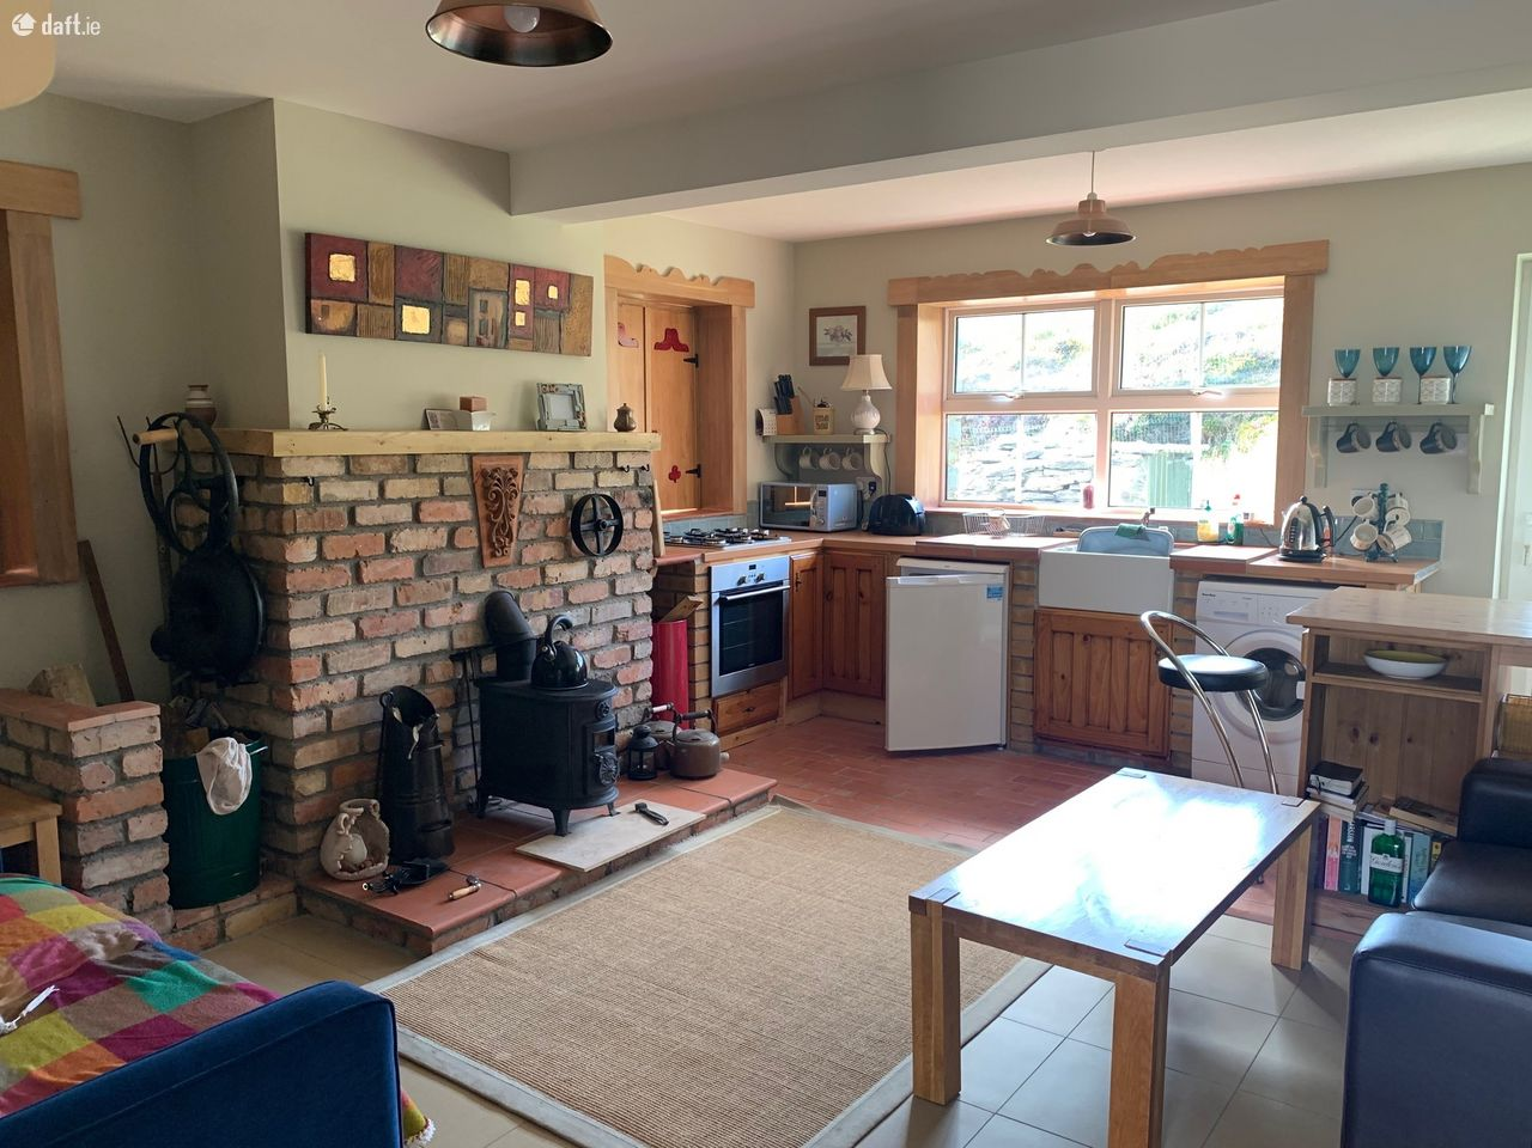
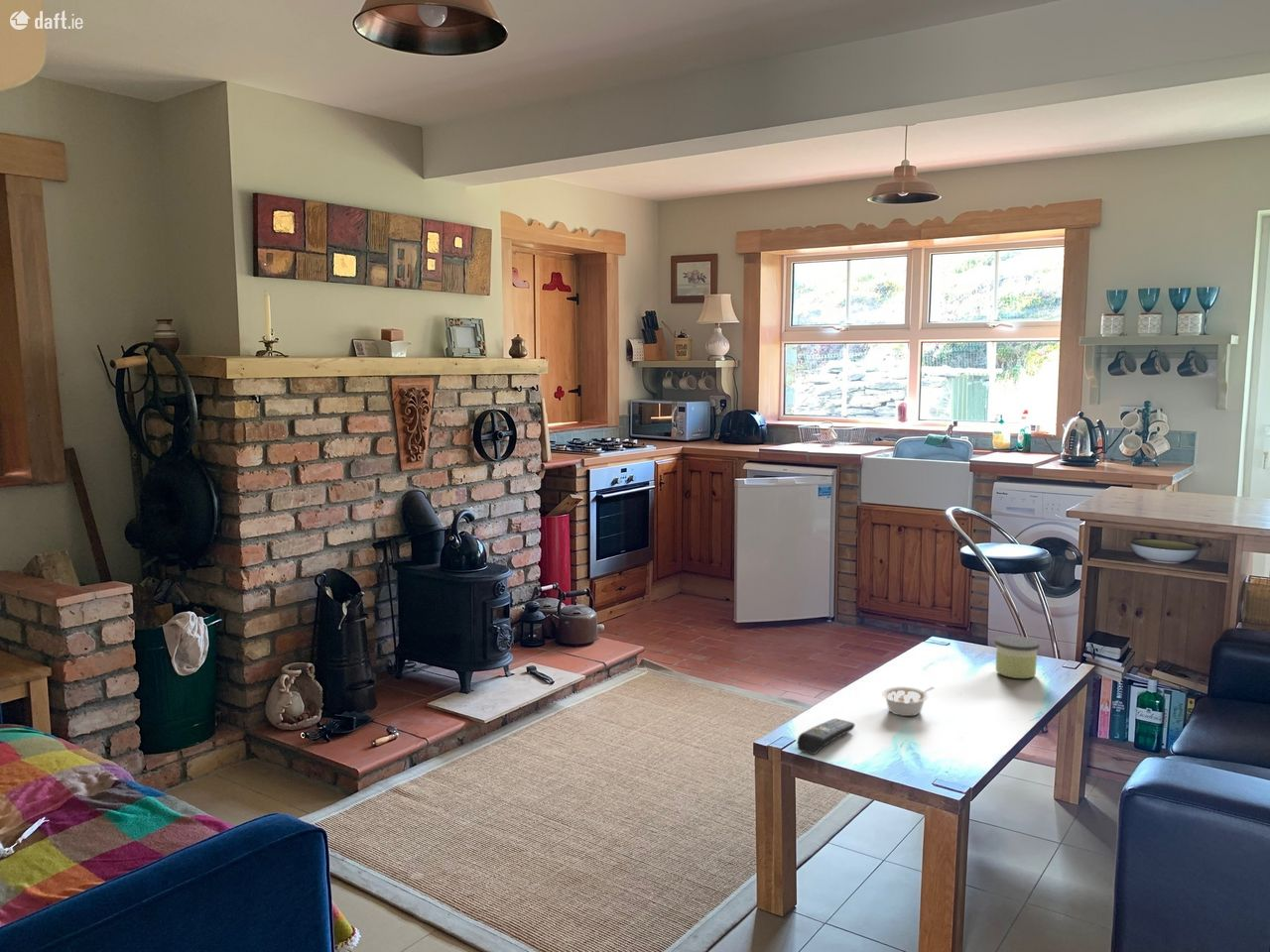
+ candle (1016, 657)
+ remote control (826, 733)
+ legume (905, 700)
